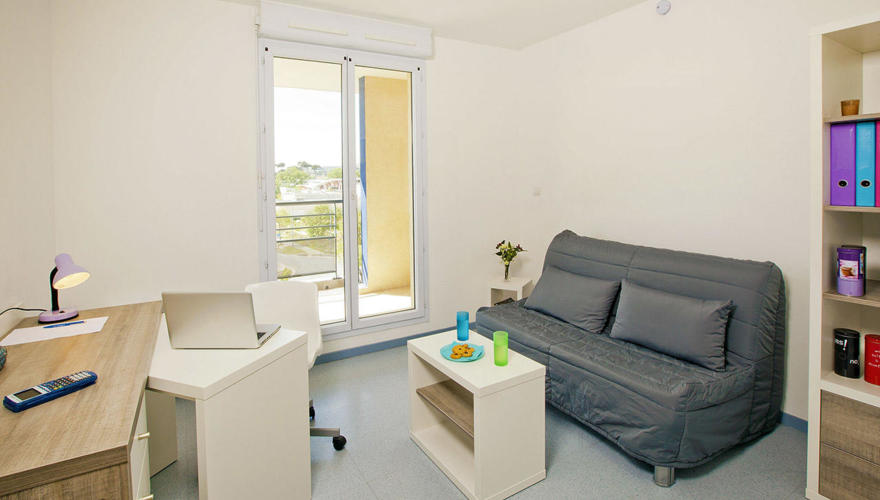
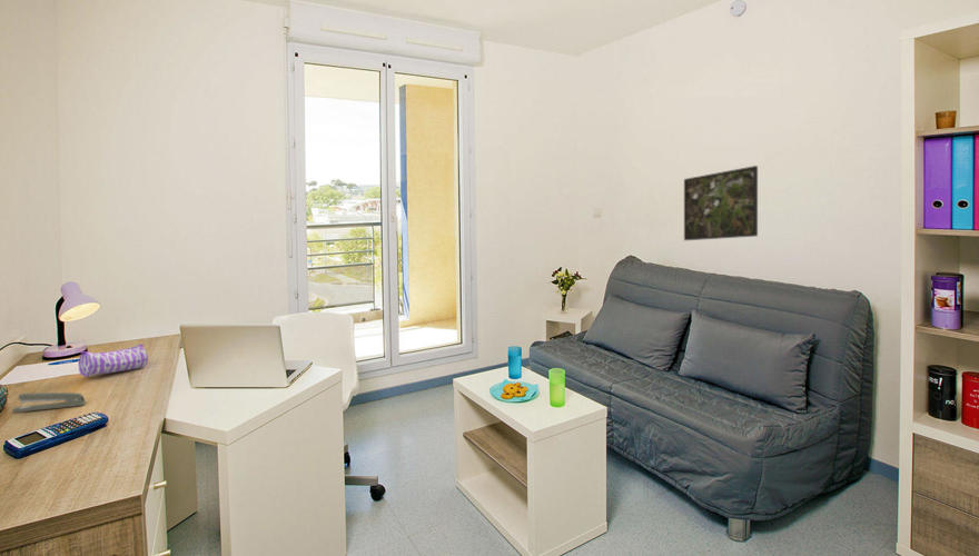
+ pencil case (115, 359)
+ stapler (49, 399)
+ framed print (718, 206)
